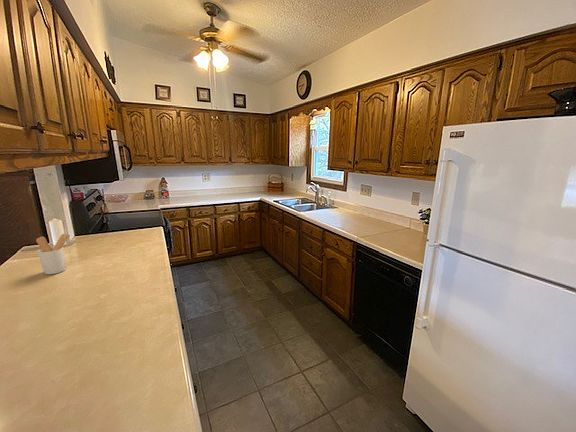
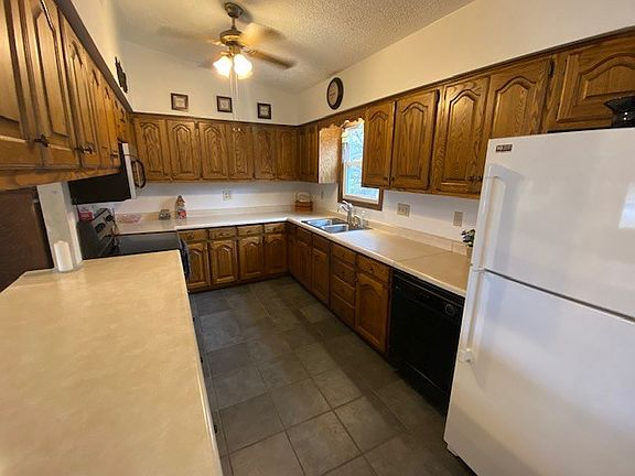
- utensil holder (56, 252)
